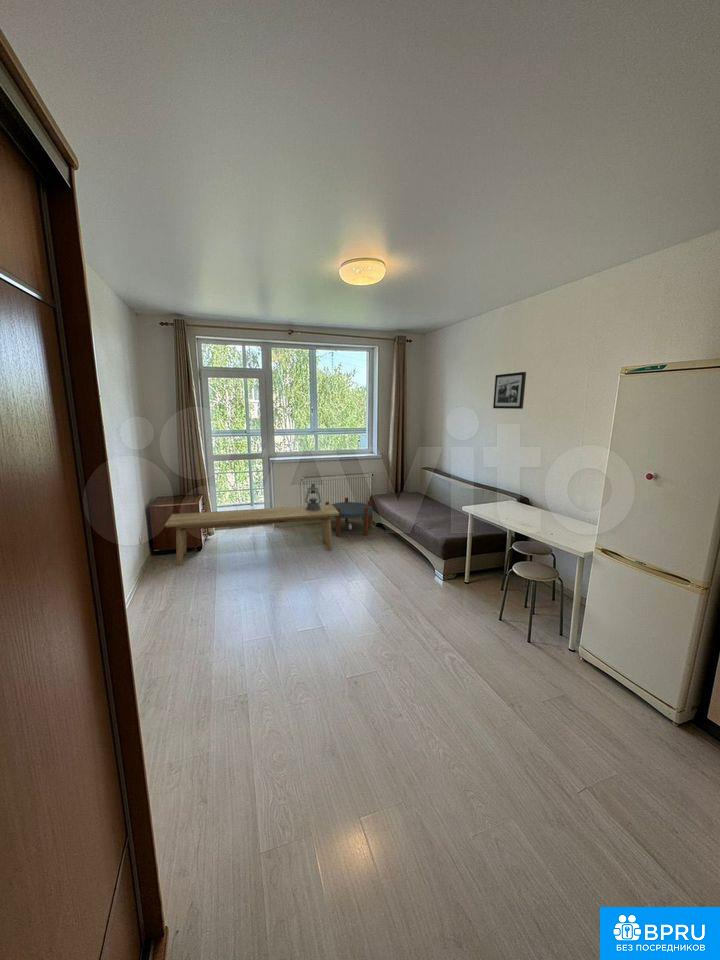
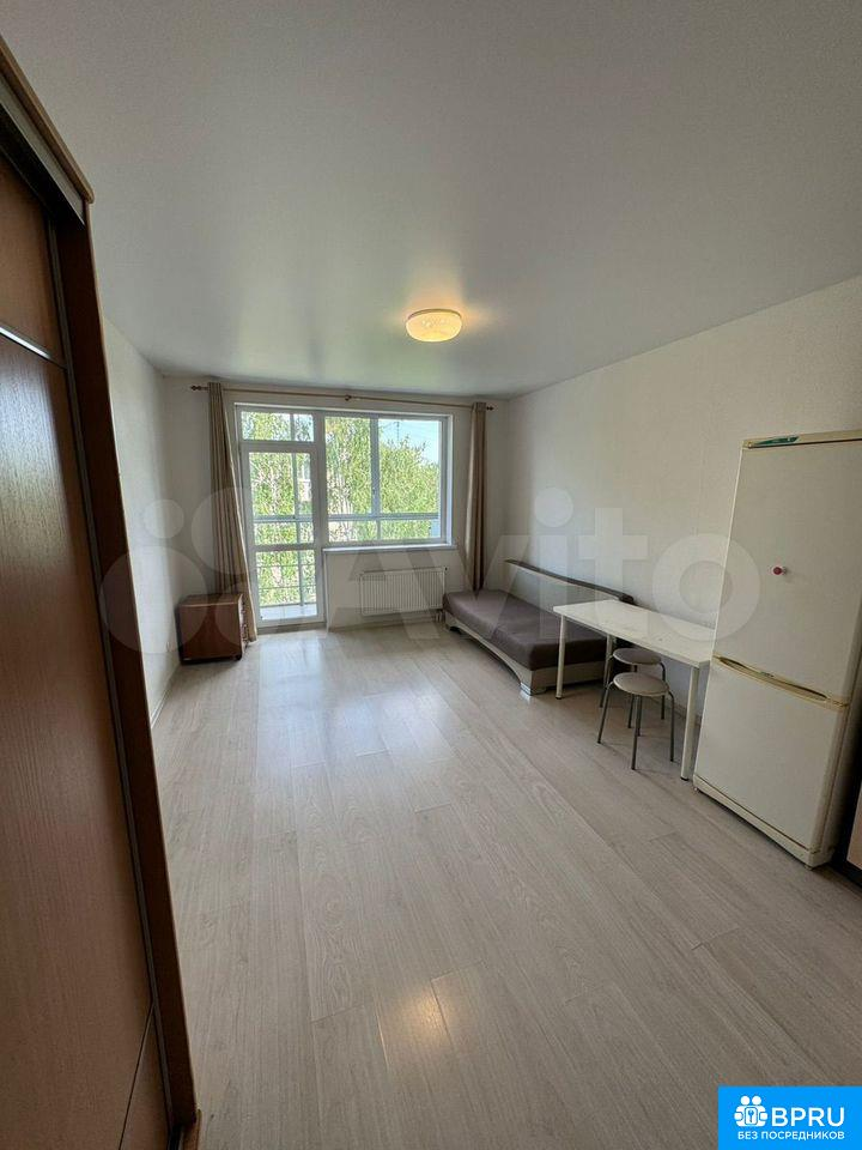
- bench (257, 524)
- picture frame (508, 391)
- side table (350, 516)
- lantern (313, 493)
